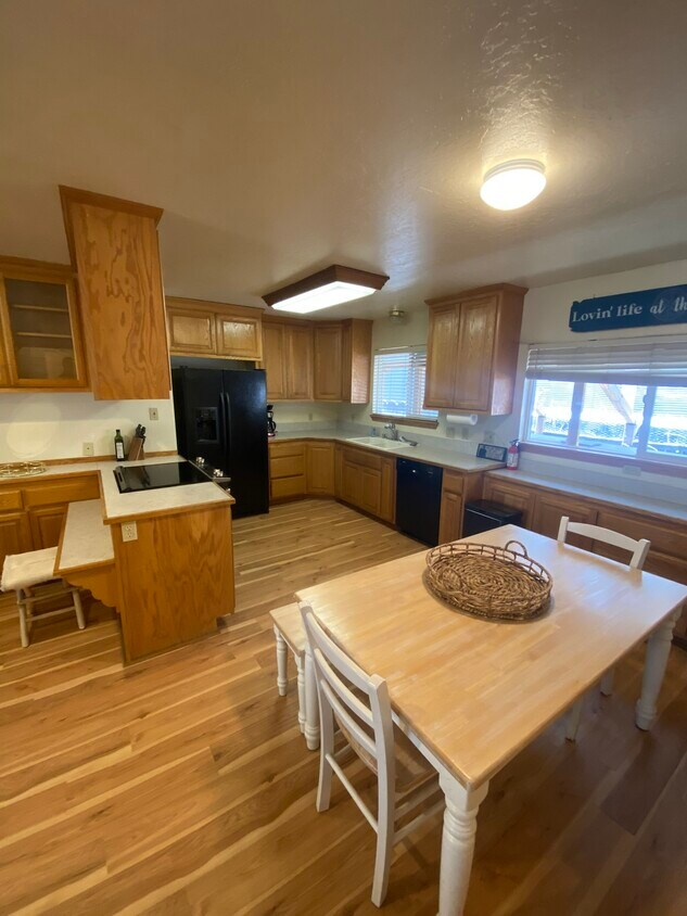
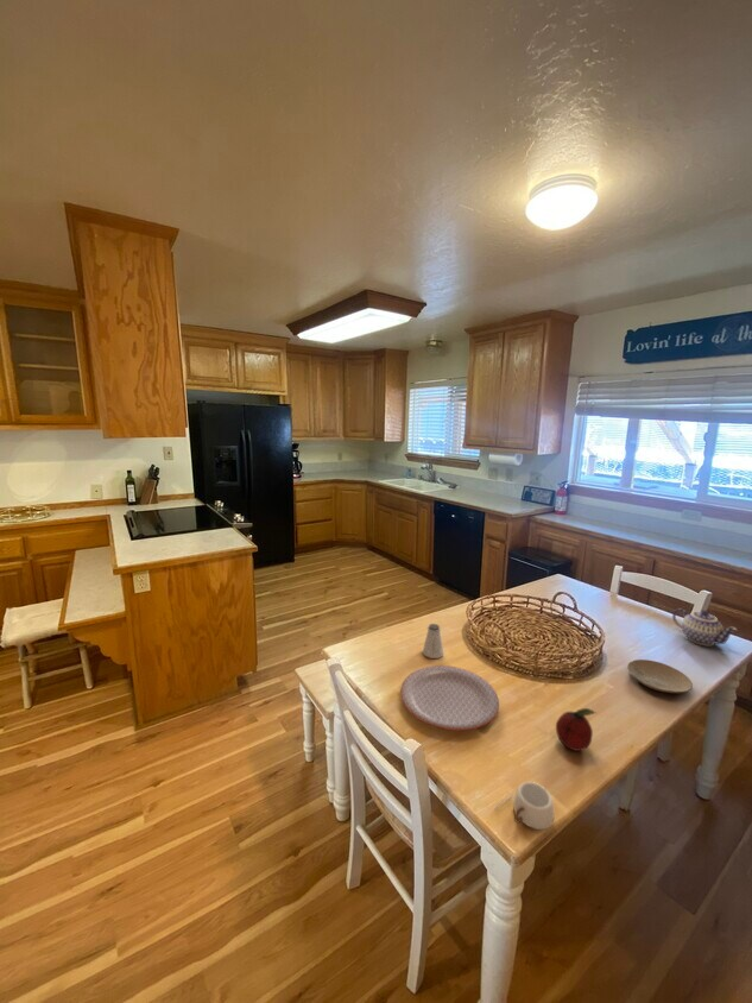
+ plate (658, 677)
+ teapot (702, 625)
+ saltshaker (432, 639)
+ plate (448, 696)
+ mug (527, 805)
+ fruit (576, 727)
